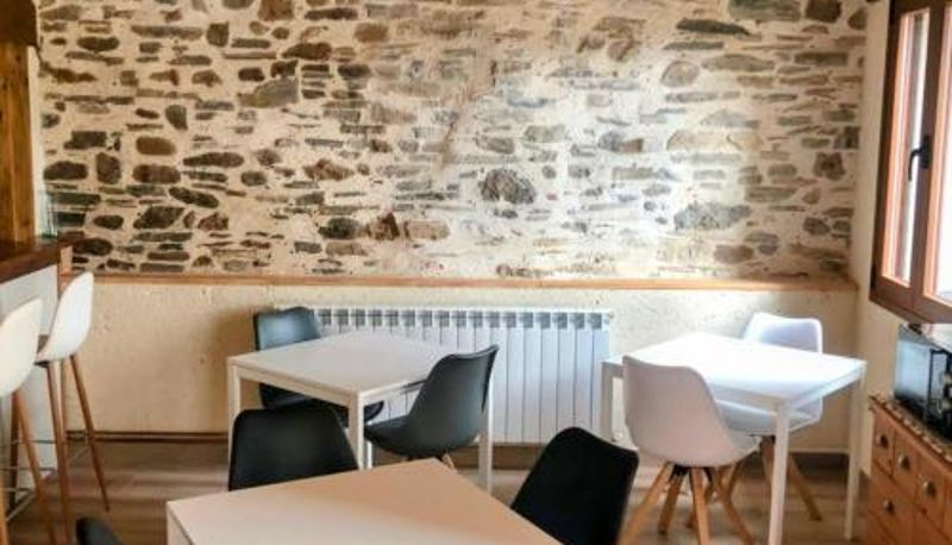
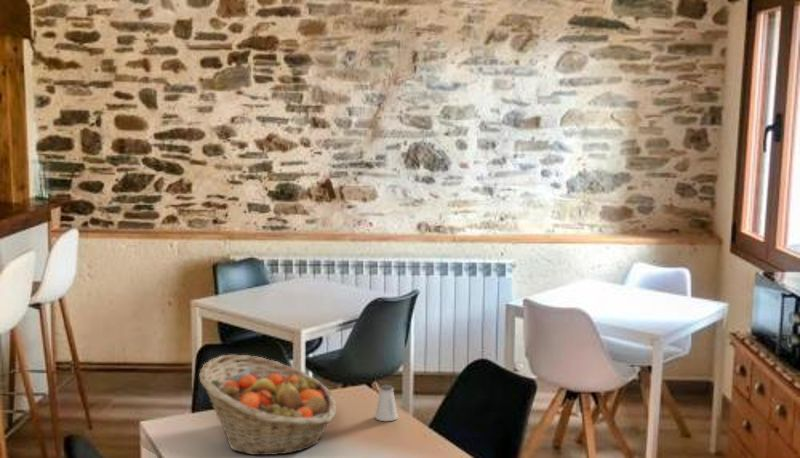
+ fruit basket (269, 400)
+ saltshaker (386, 401)
